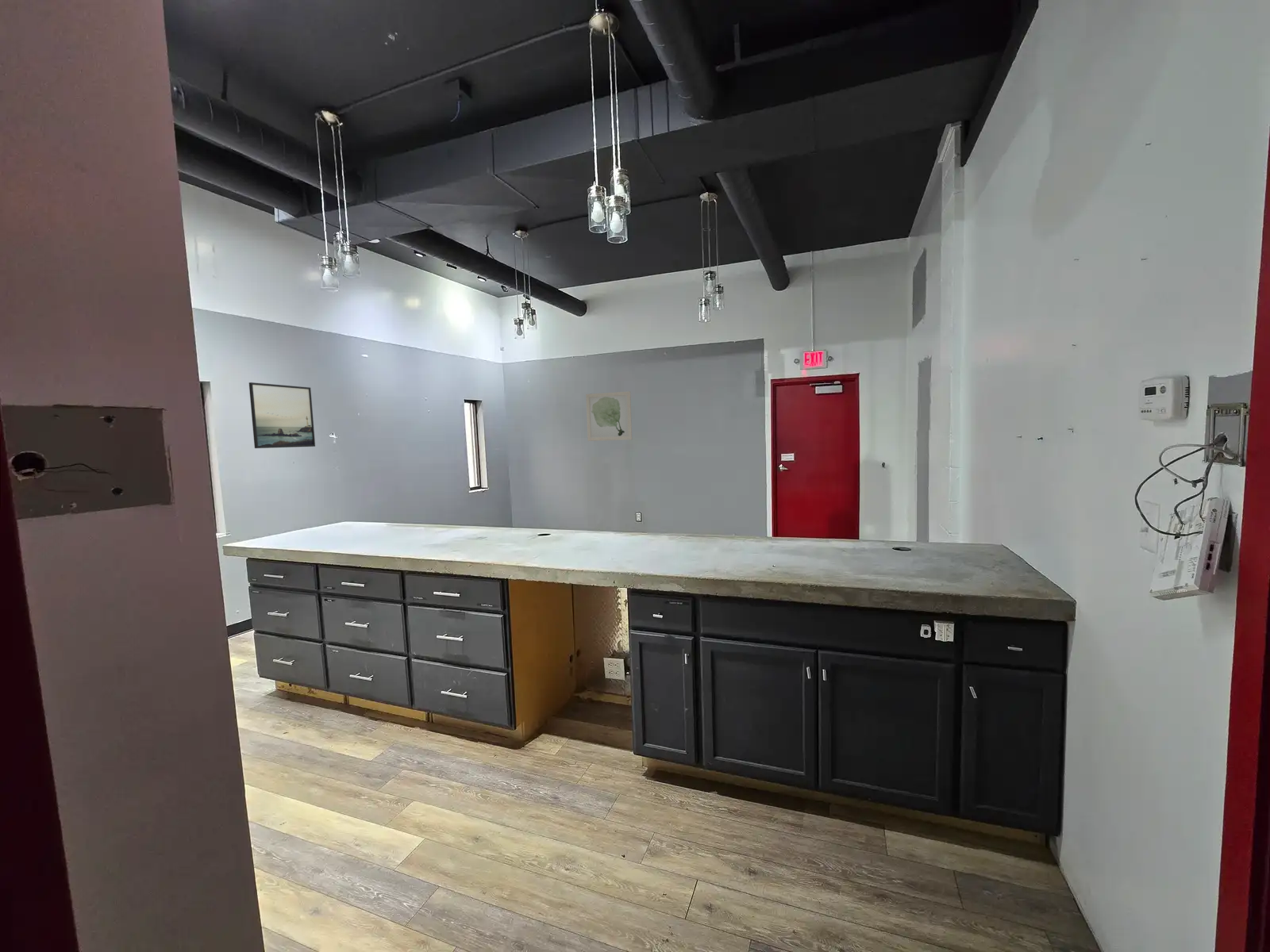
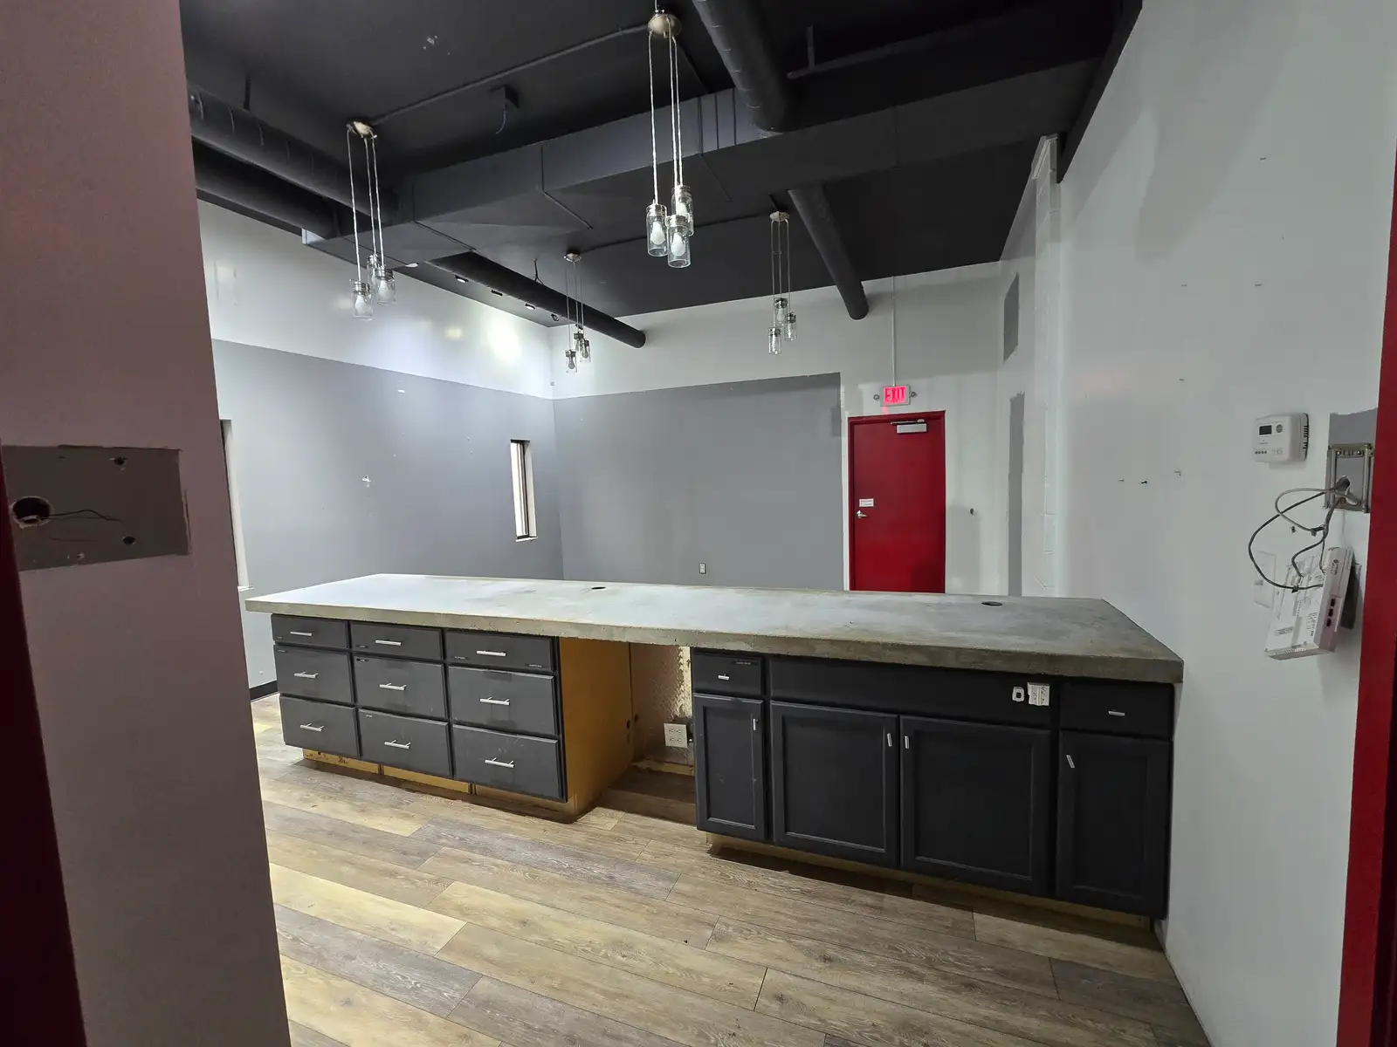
- wall art (608, 416)
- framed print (283, 416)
